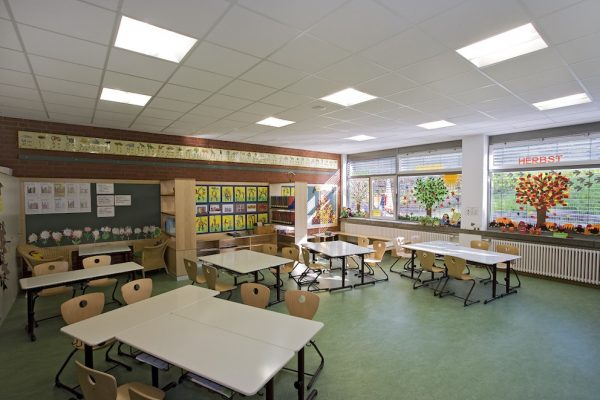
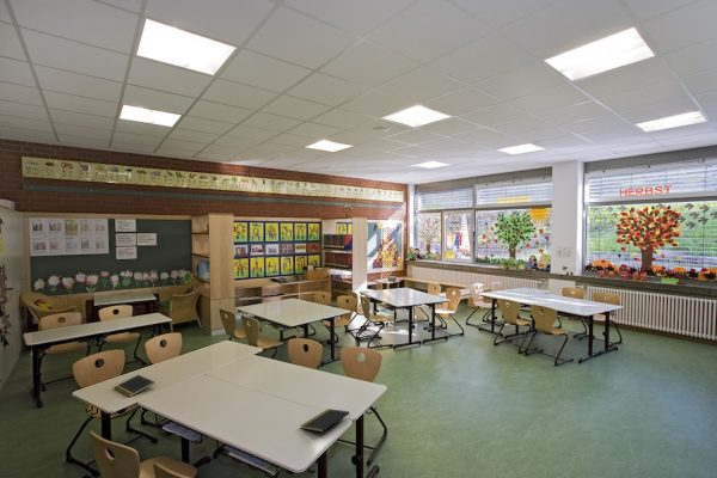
+ notepad (325, 419)
+ notepad (134, 385)
